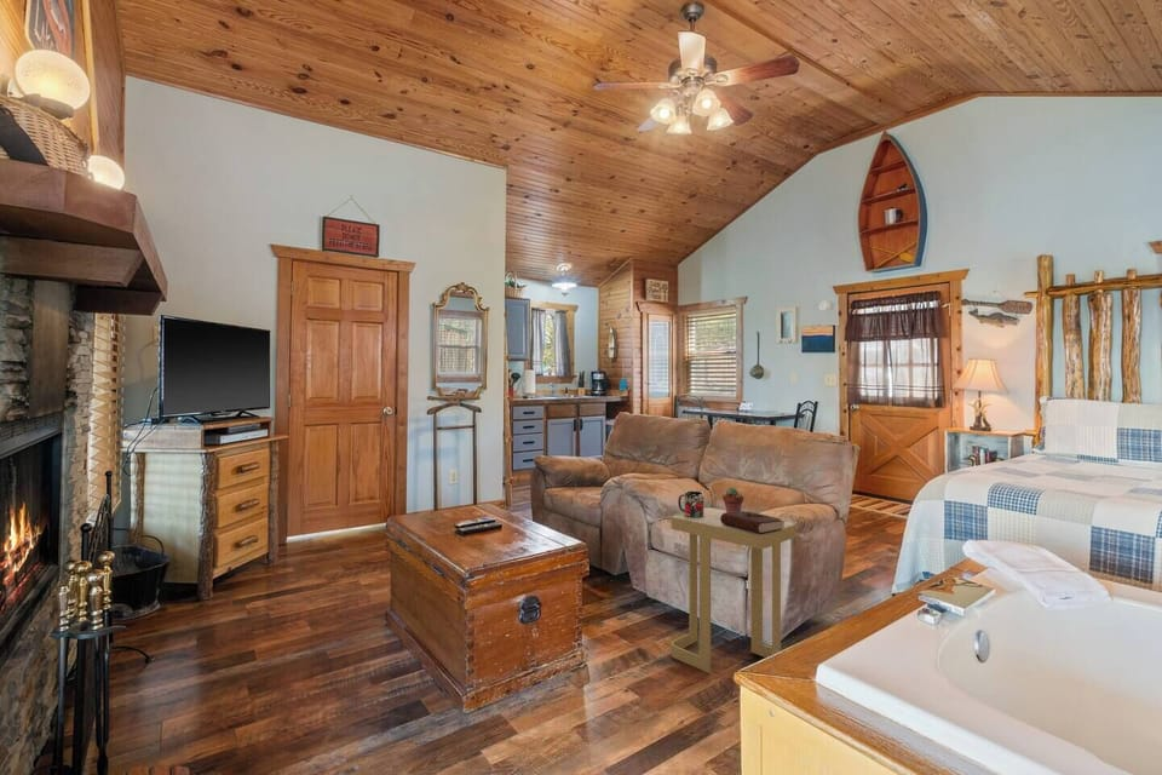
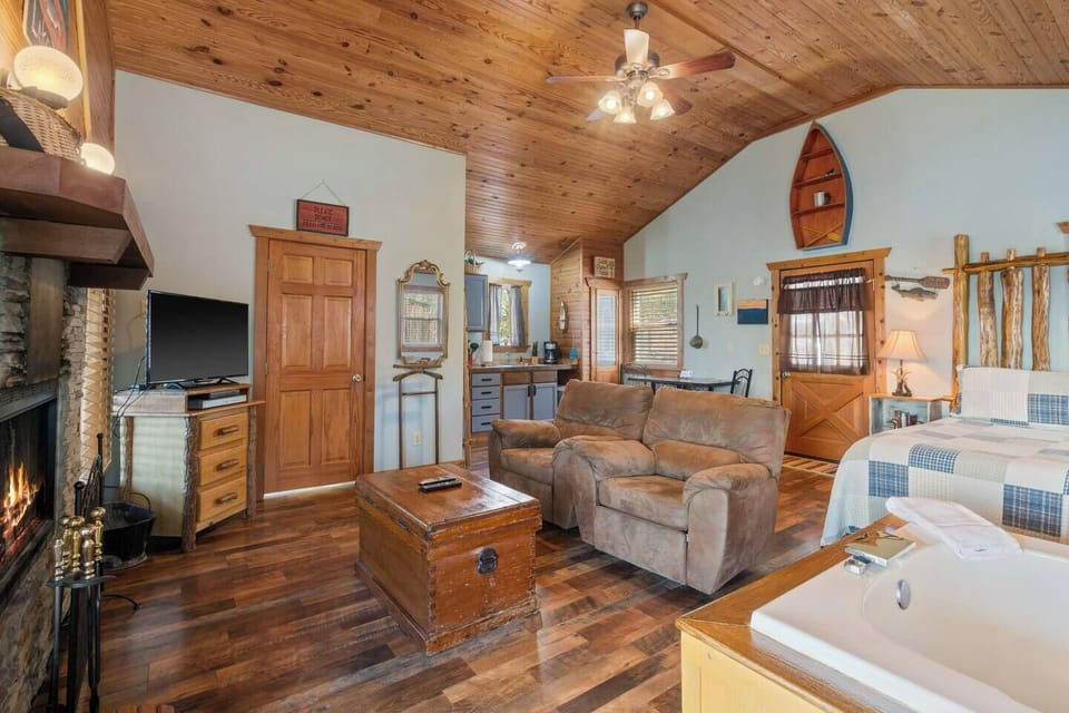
- side table (752, 591)
- mug (690, 503)
- book (752, 521)
- potted succulent (732, 500)
